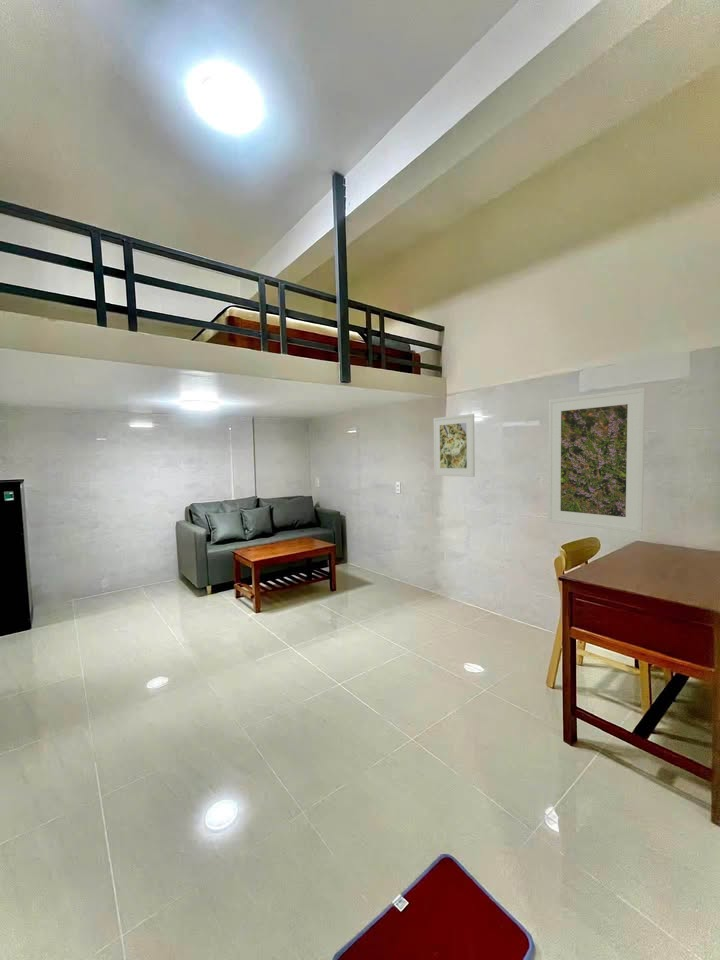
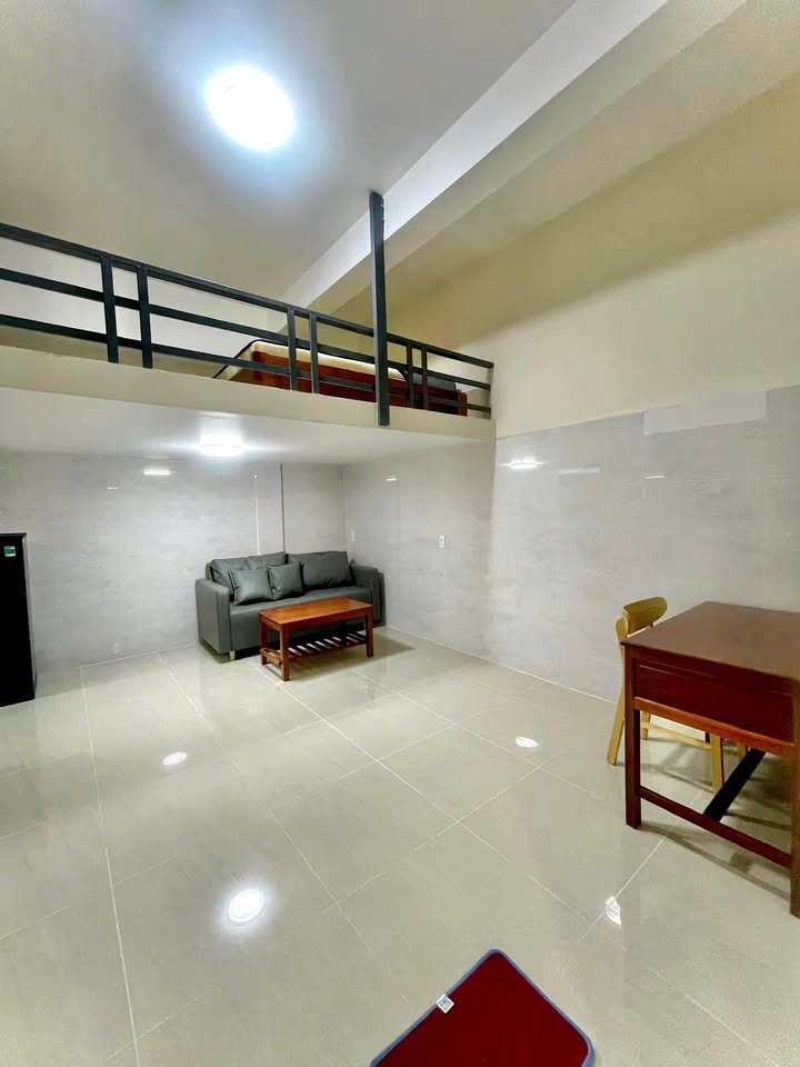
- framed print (453, 446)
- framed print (592, 461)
